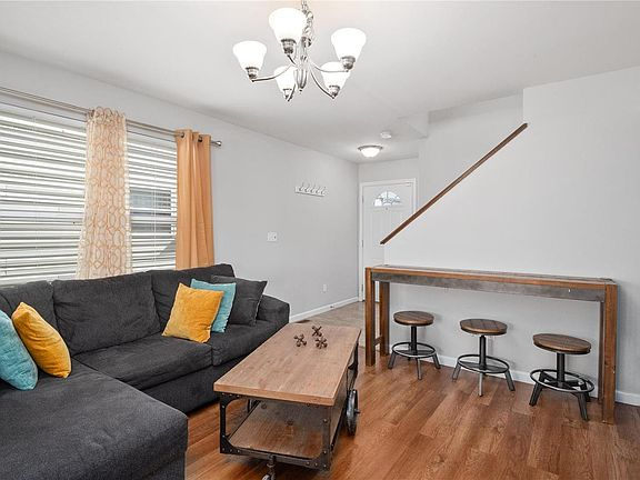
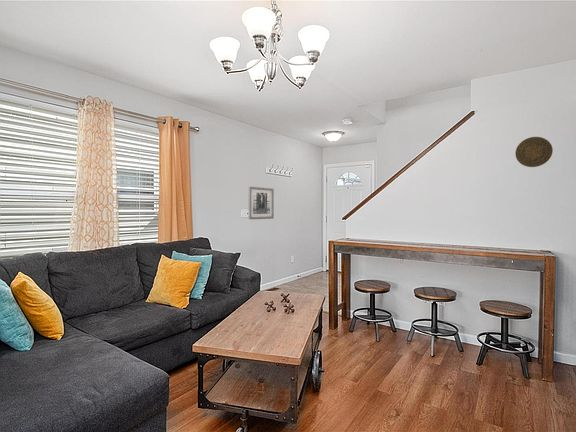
+ decorative plate (533, 151)
+ wall art (261, 203)
